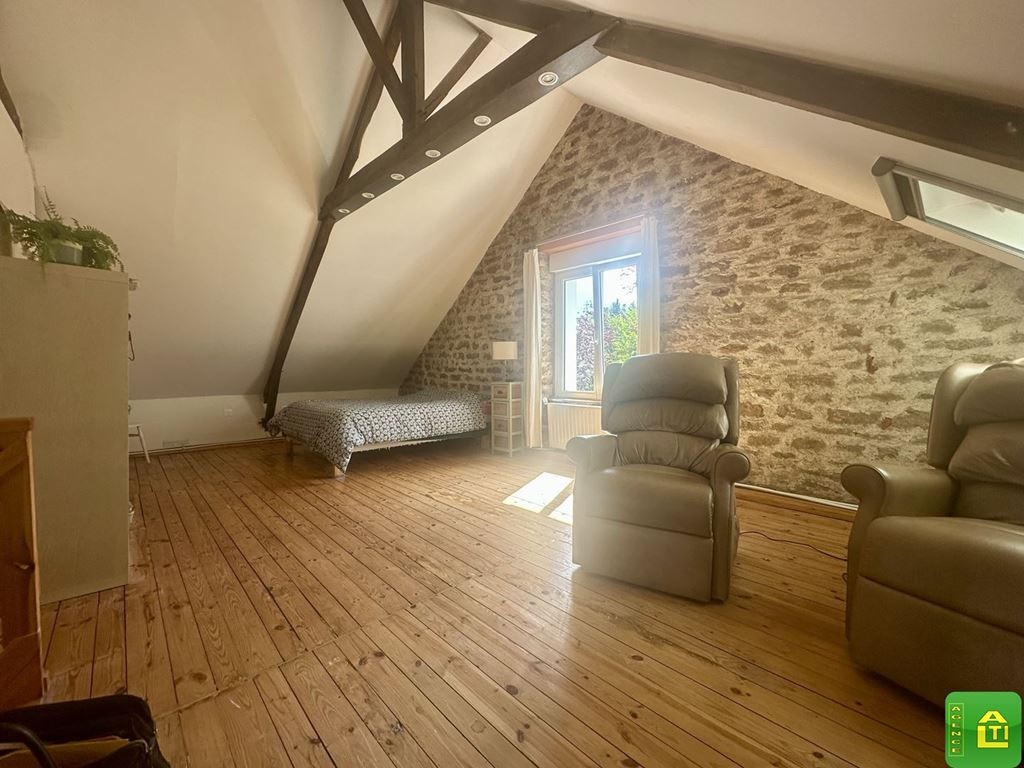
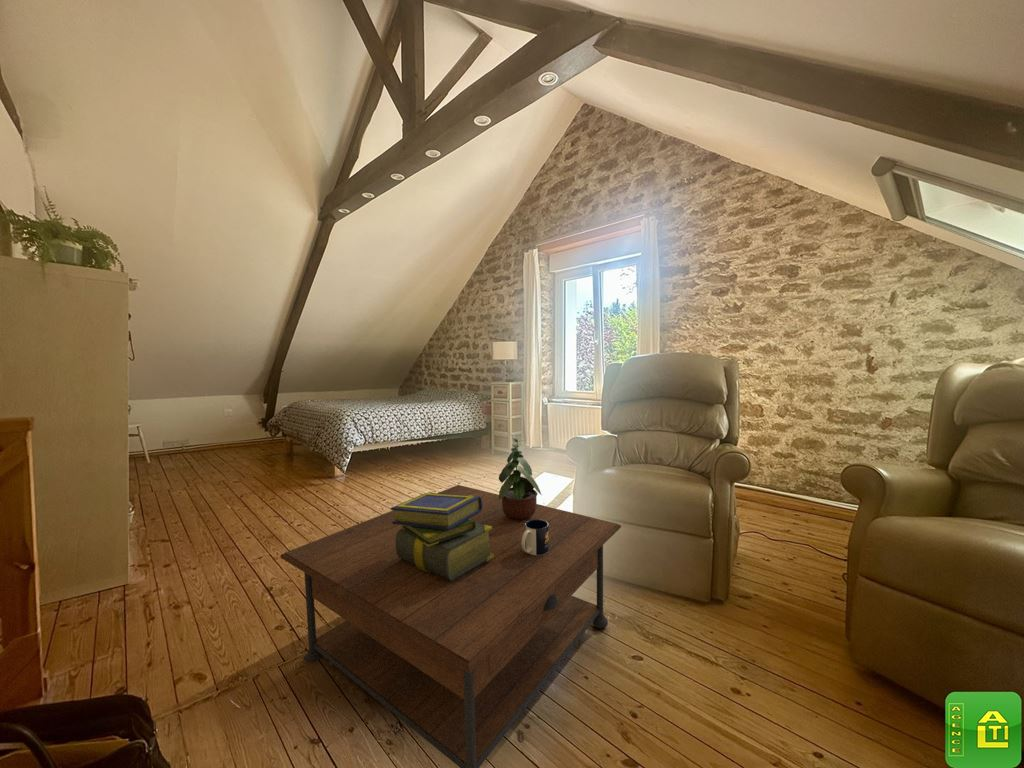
+ mug (533, 538)
+ potted plant (517, 474)
+ stack of books (439, 528)
+ coffee table (462, 588)
